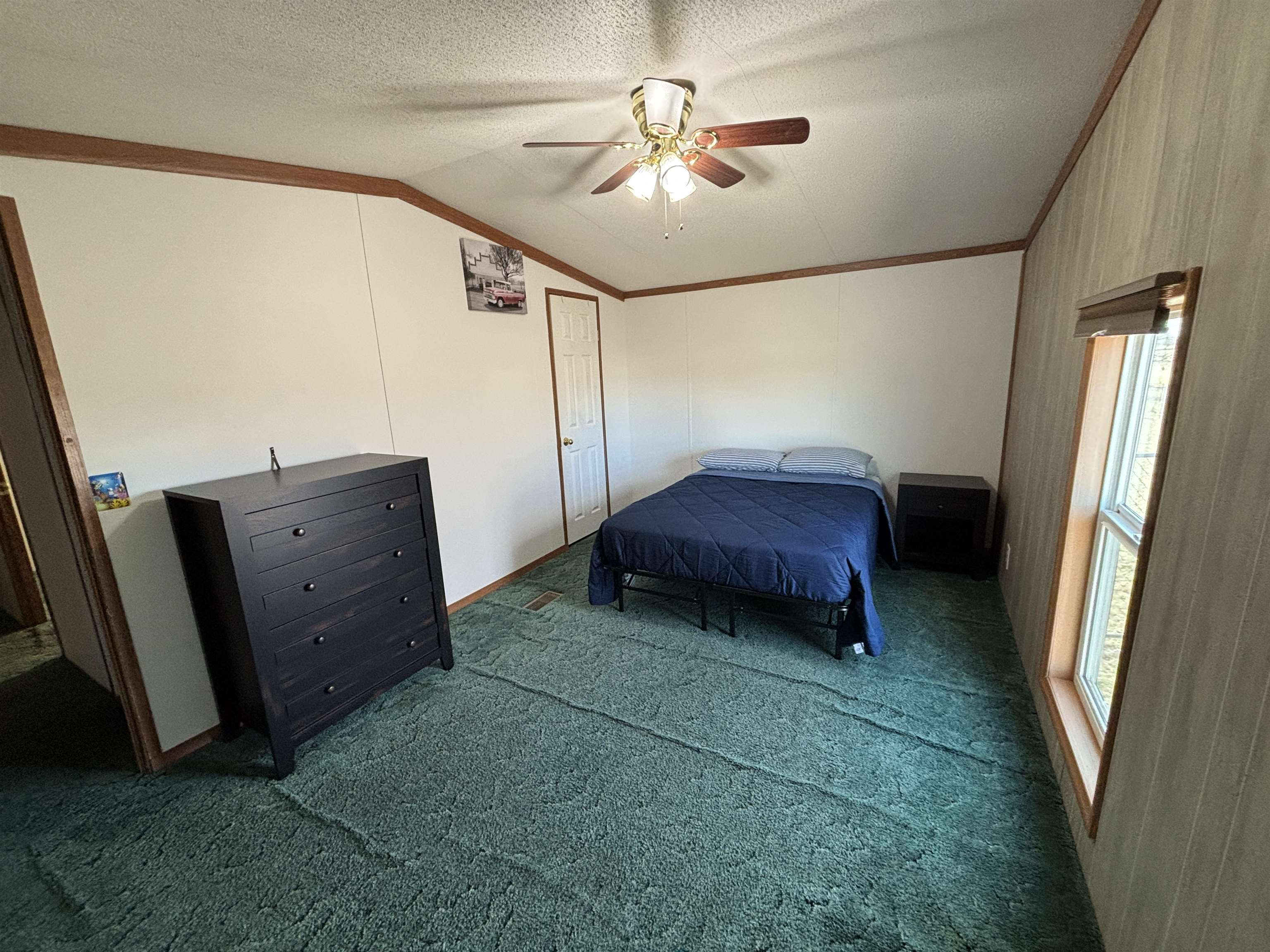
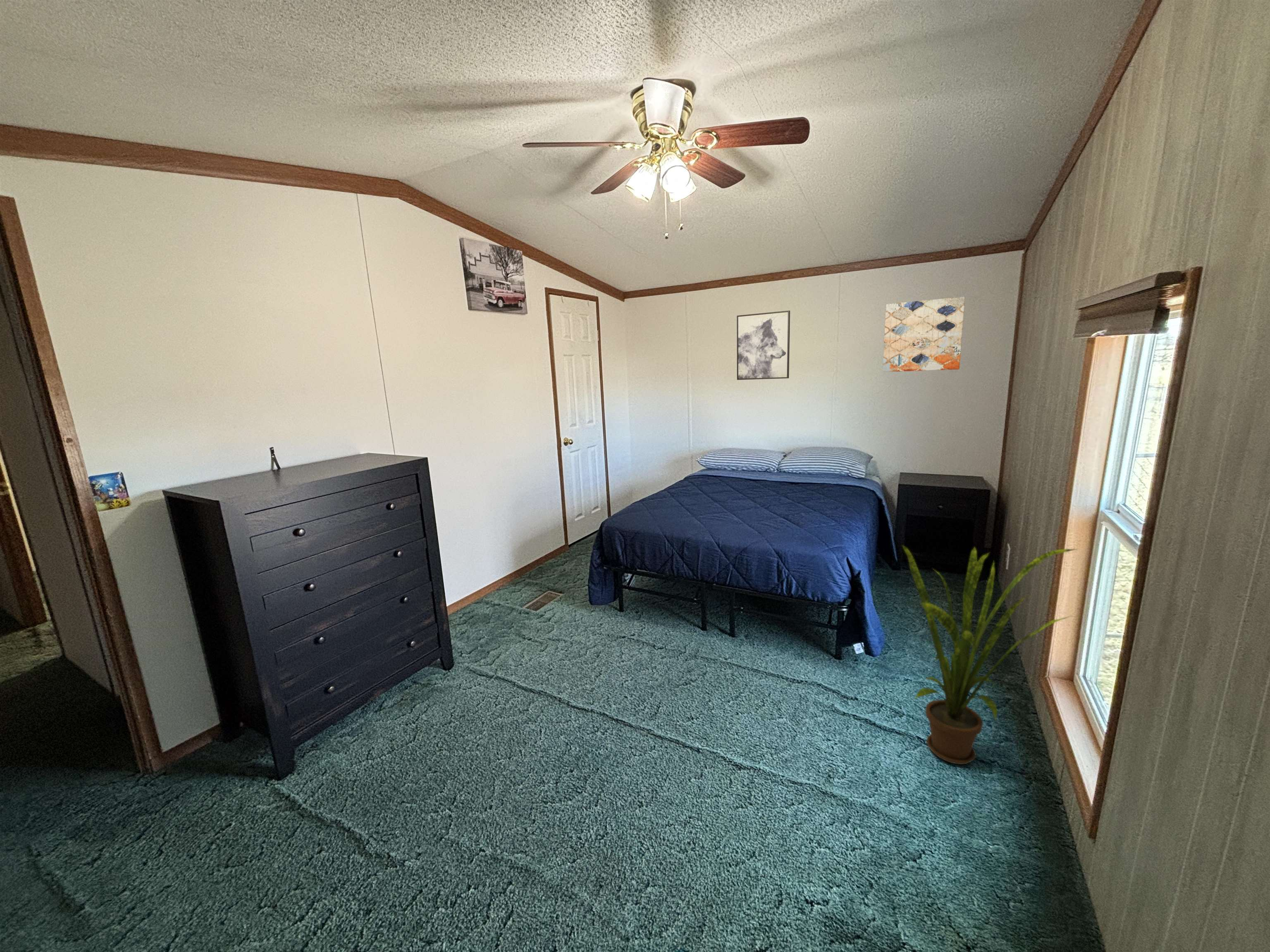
+ house plant (973, 649)
+ wall art (922, 336)
+ wall art (762, 346)
